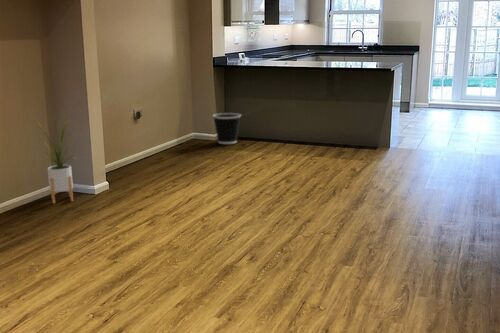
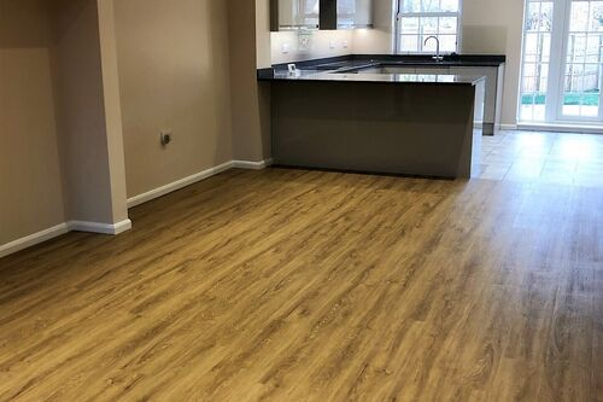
- house plant (58, 156)
- wastebasket (227, 128)
